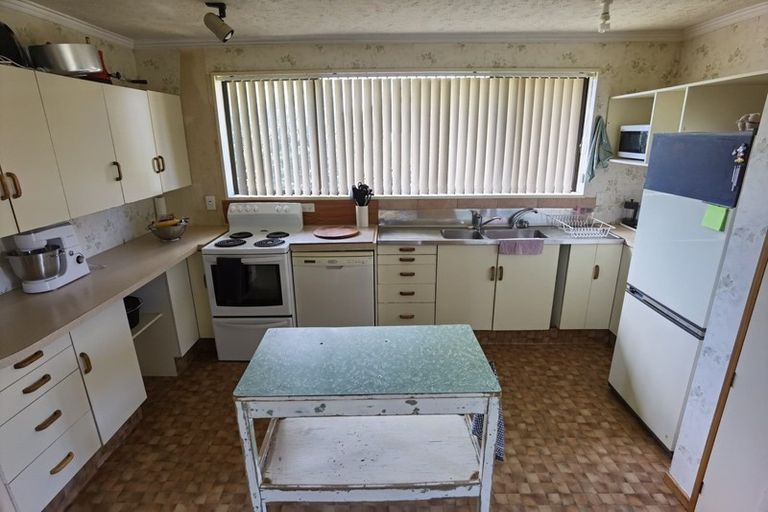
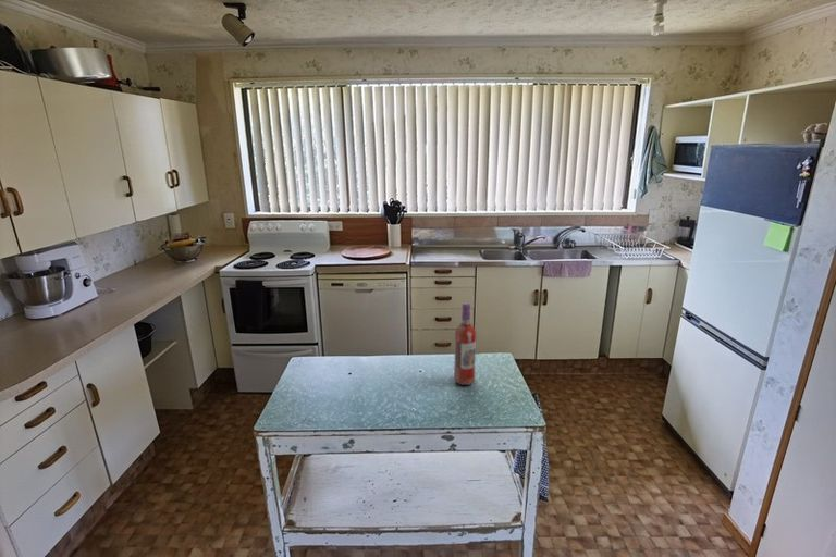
+ wine bottle (465, 343)
